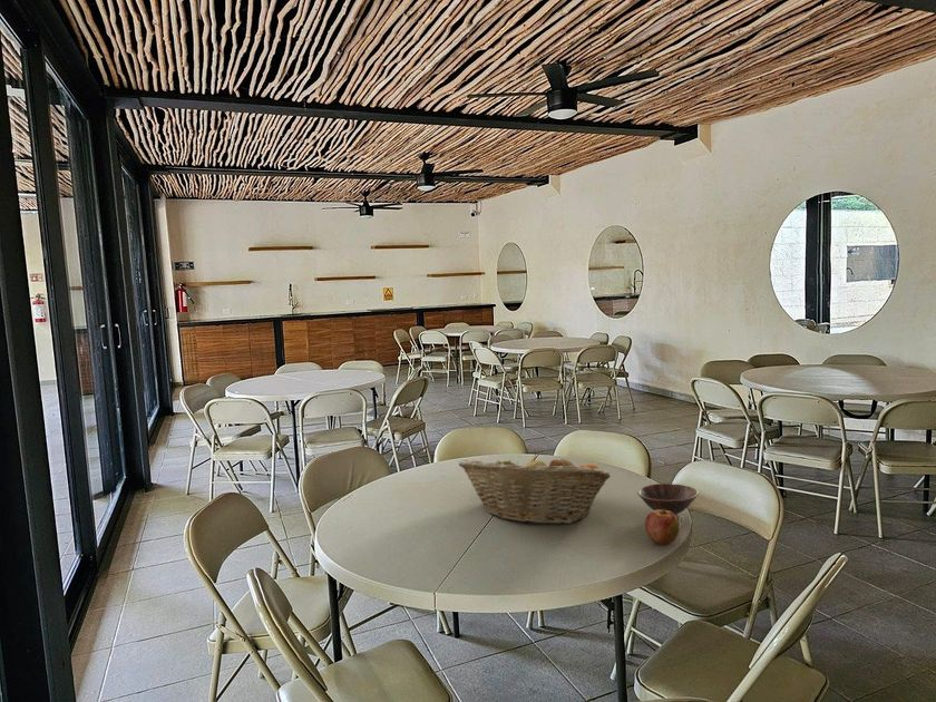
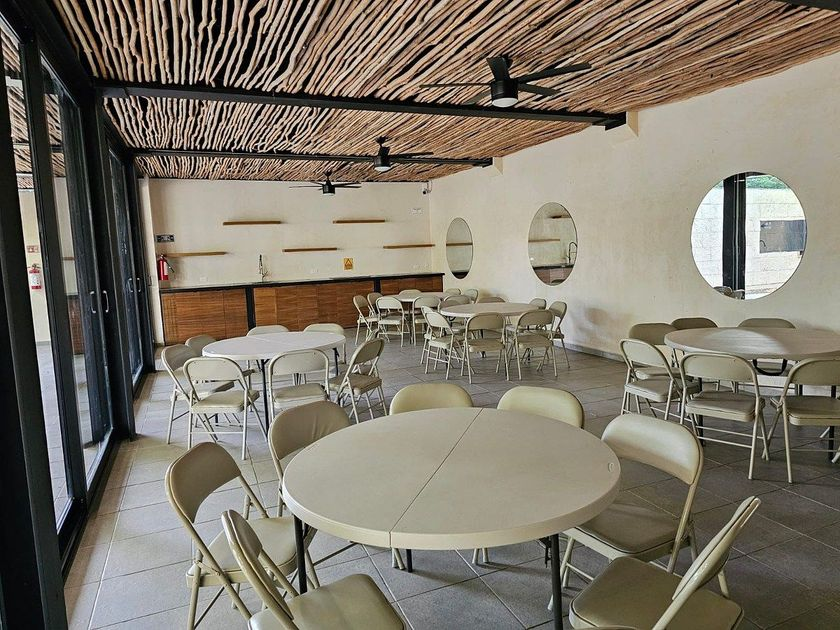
- bowl (667, 504)
- apple (662, 526)
- fruit basket (533, 480)
